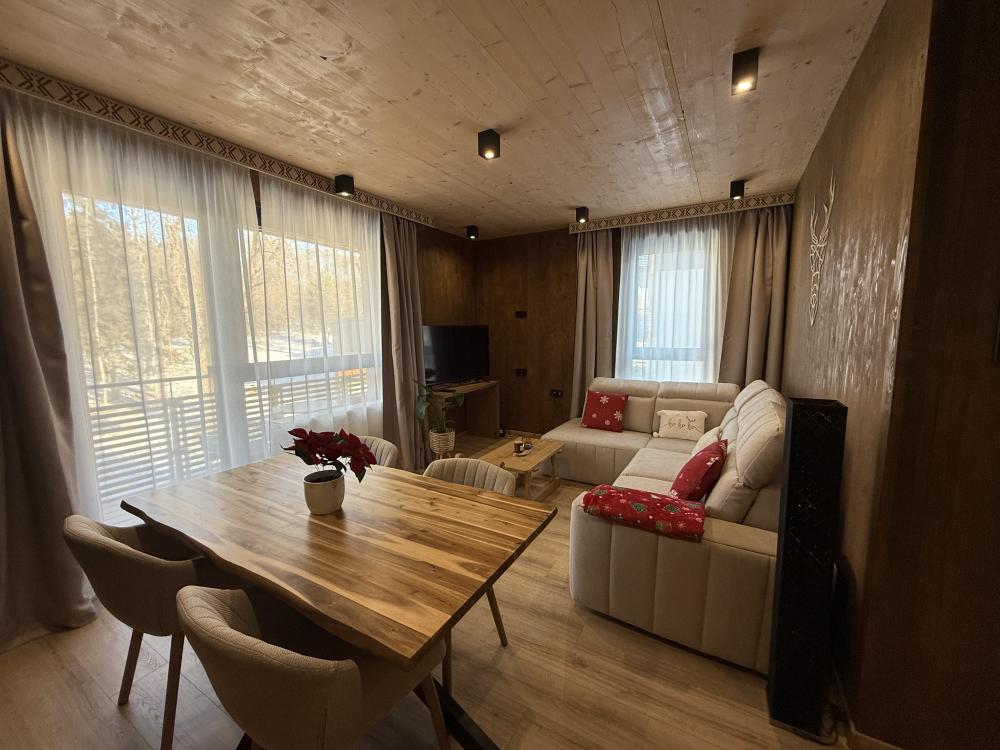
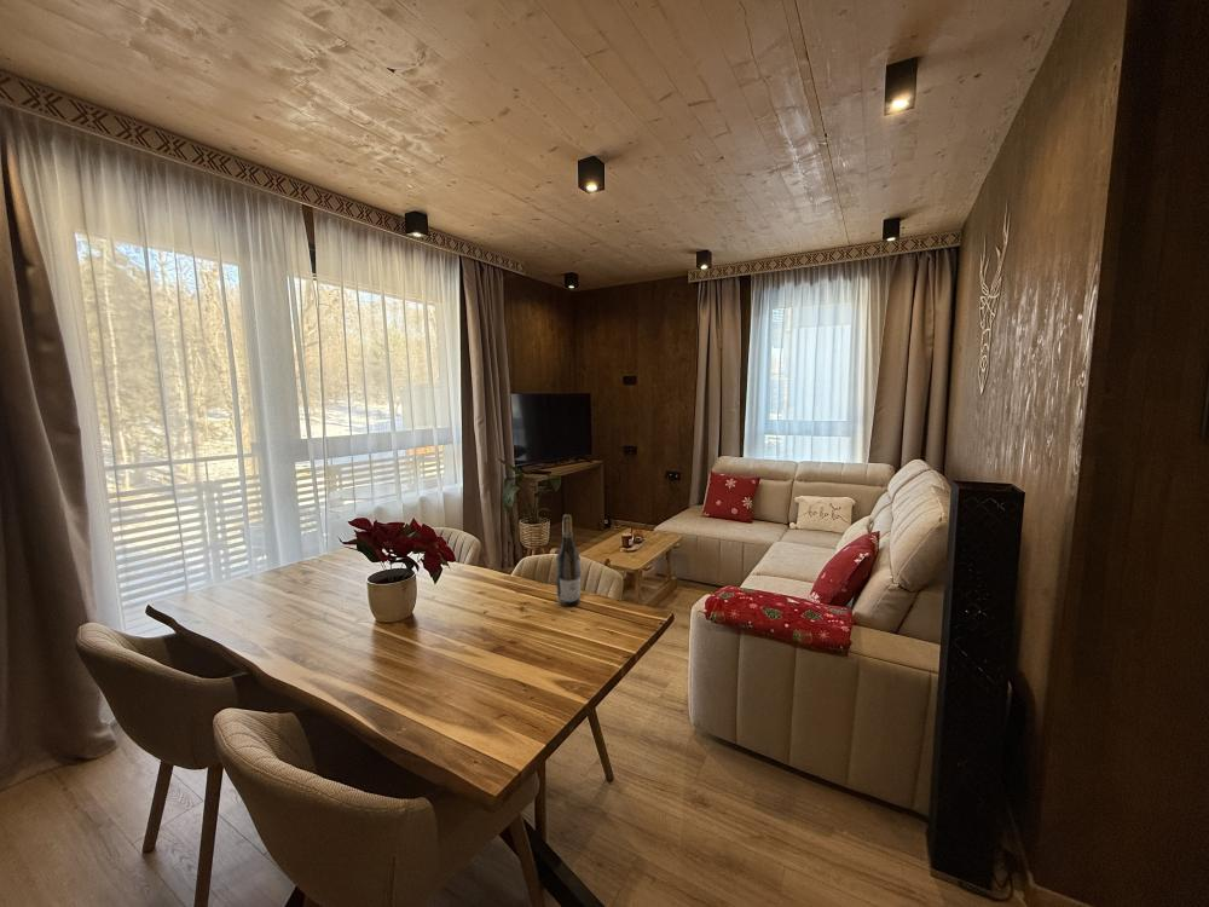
+ wine bottle (567, 559)
